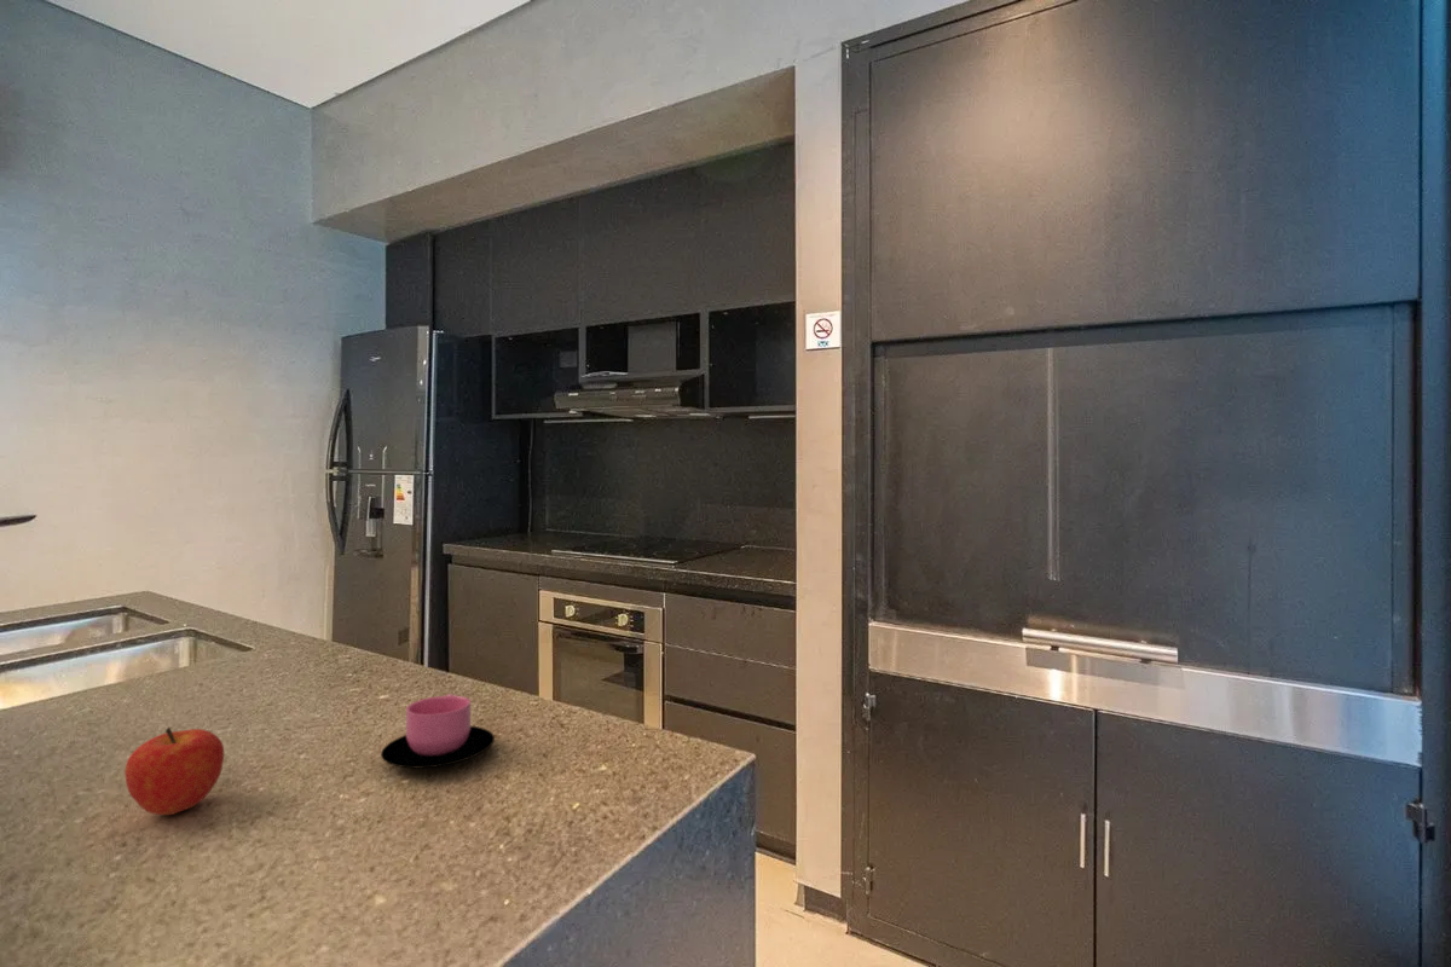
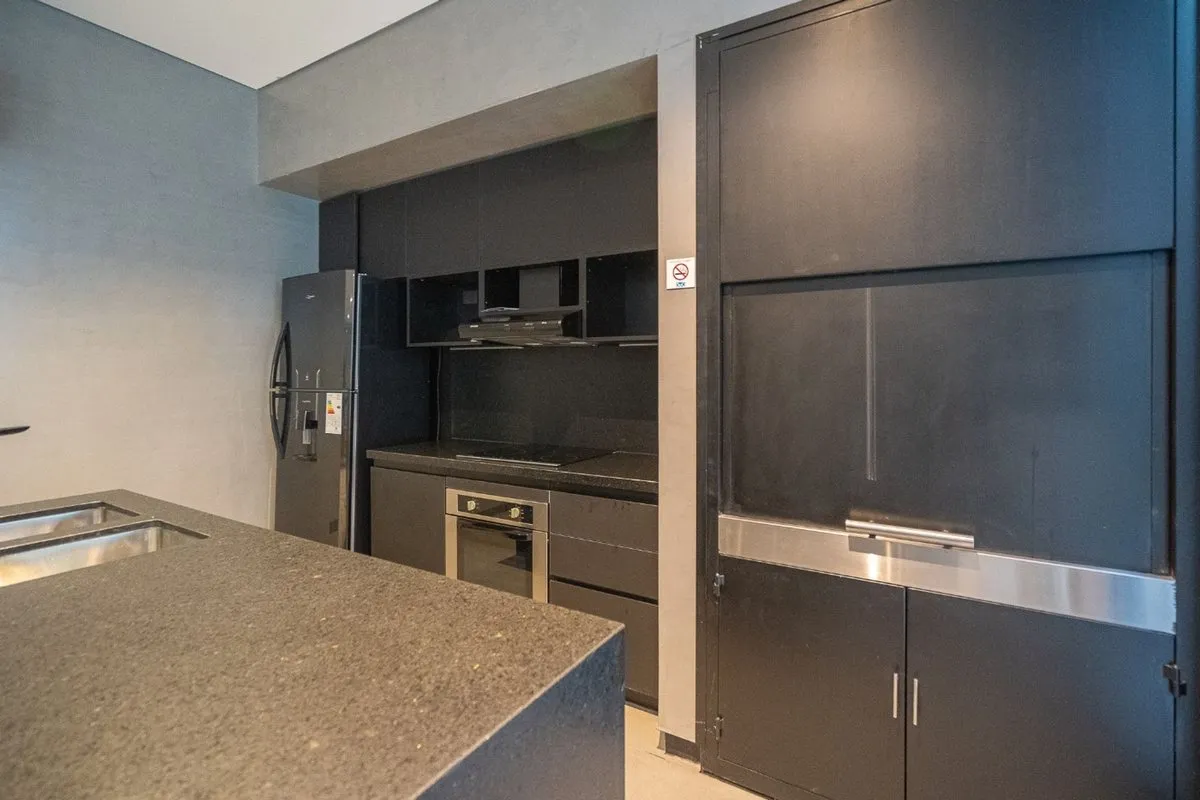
- cup (439, 730)
- fruit (175, 768)
